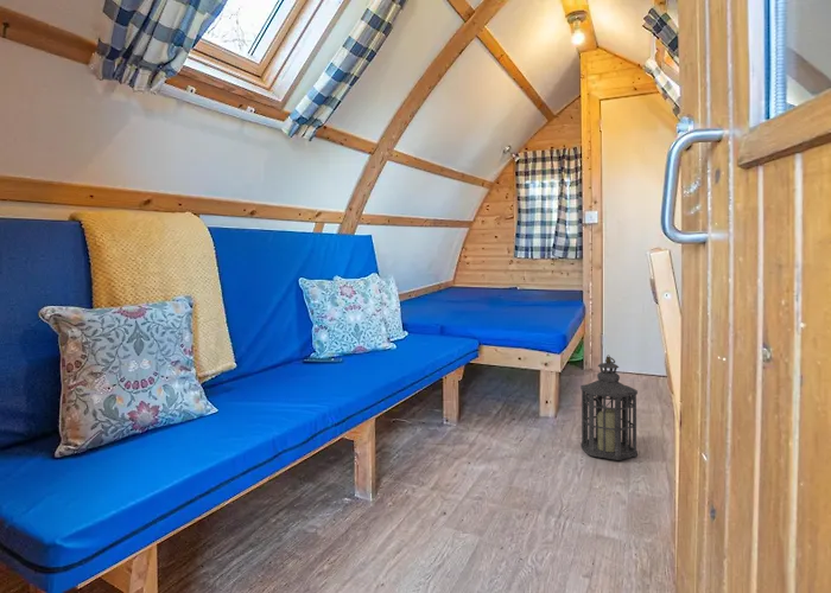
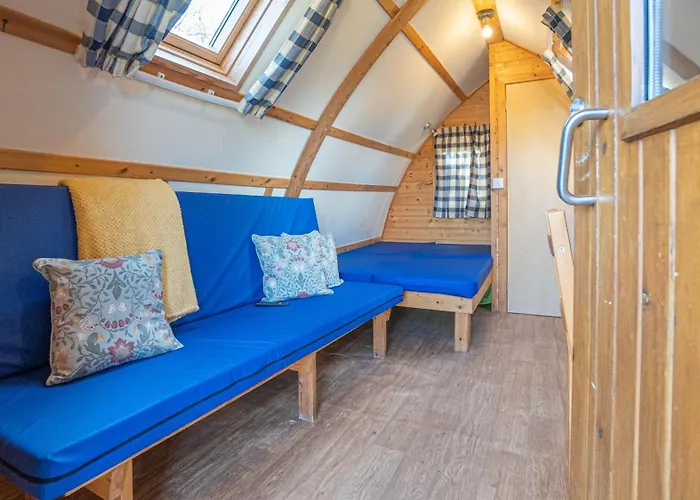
- lantern (608, 403)
